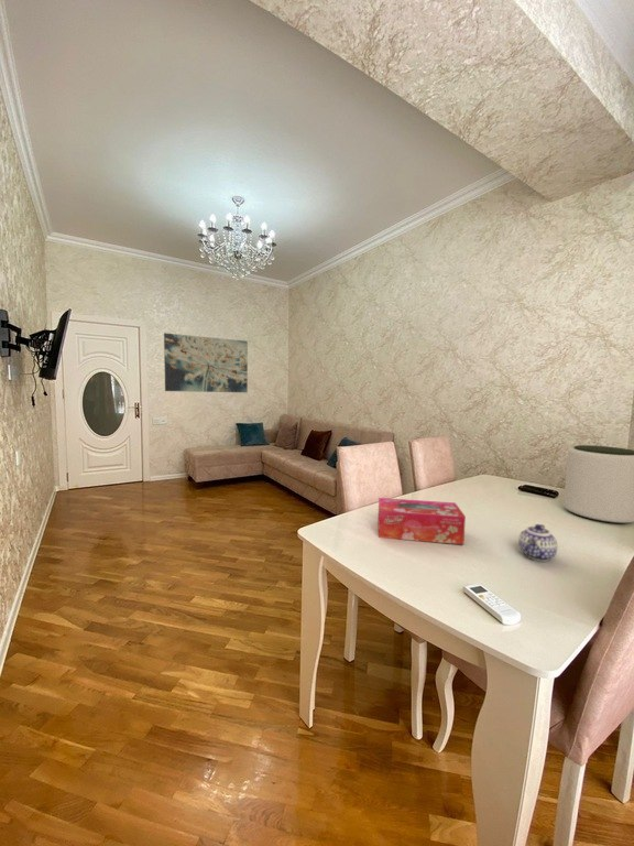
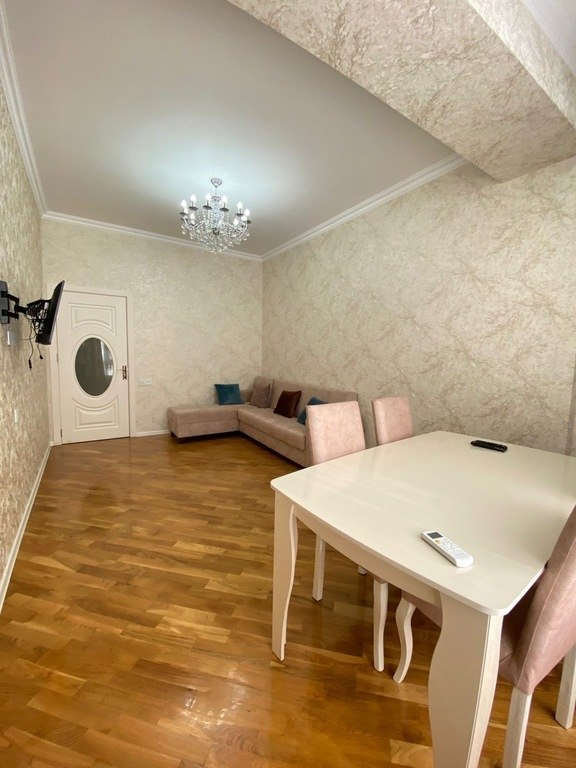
- wall art (208, 365)
- plant pot (602, 481)
- tissue box (418, 519)
- teapot (537, 540)
